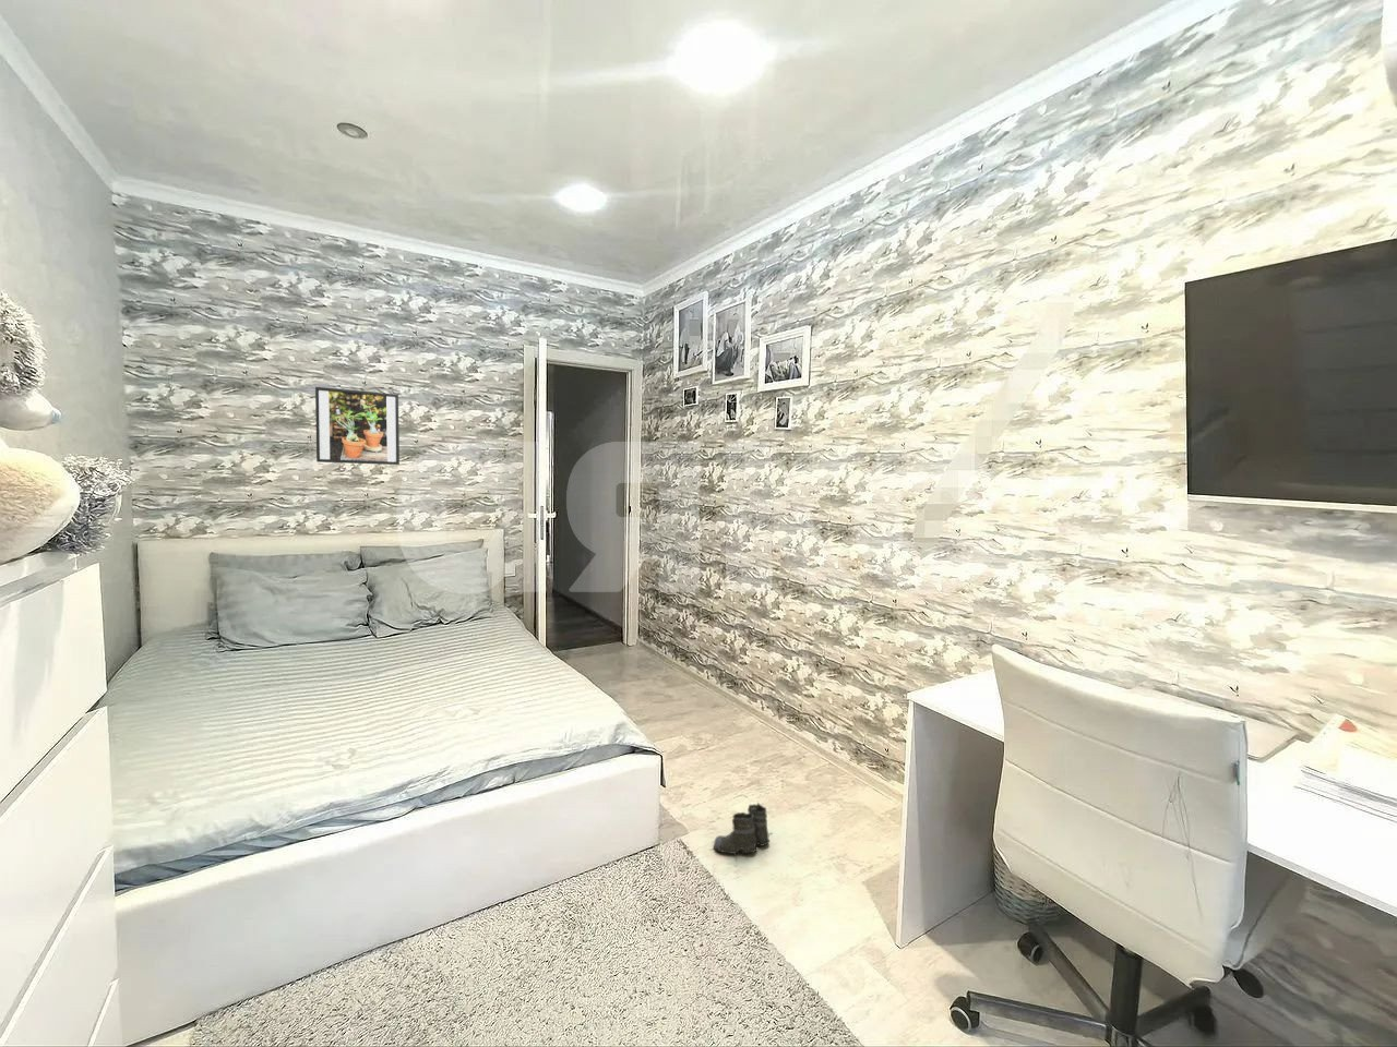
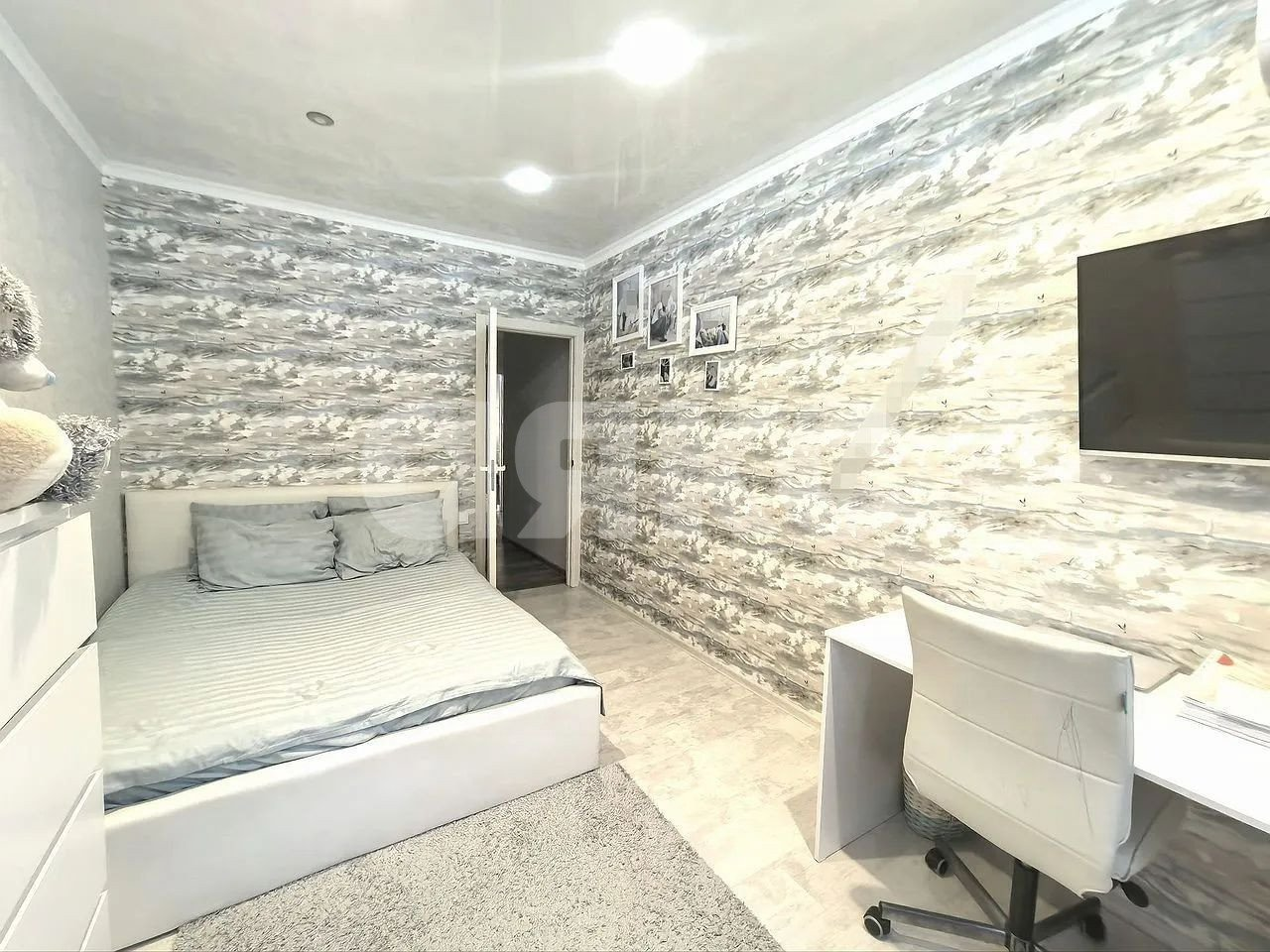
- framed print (358, 427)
- boots (745, 825)
